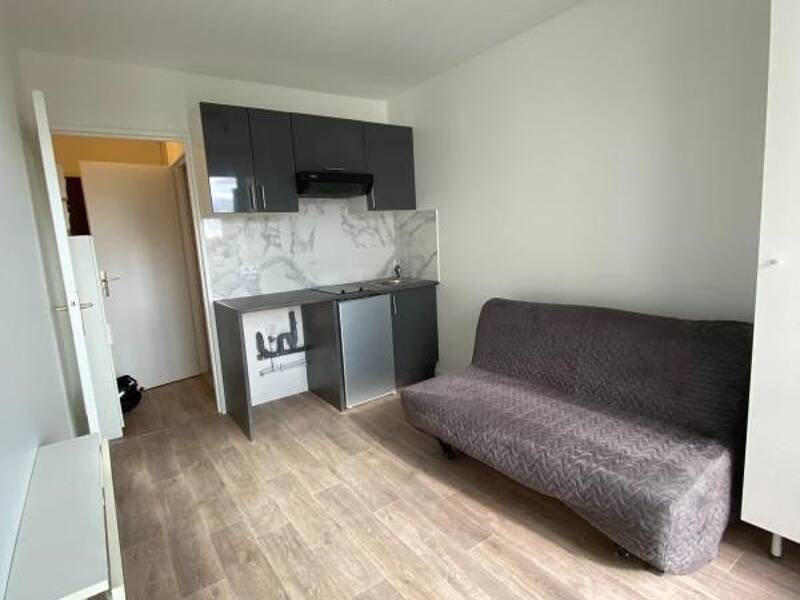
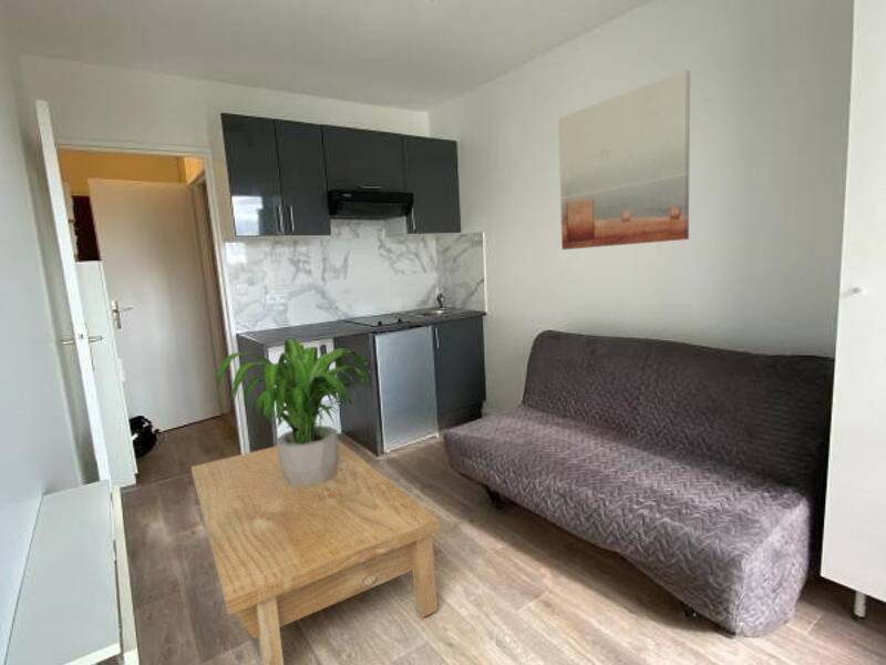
+ coffee table (299, 528)
+ wall art (617, 172)
+ potted plant (299, 413)
